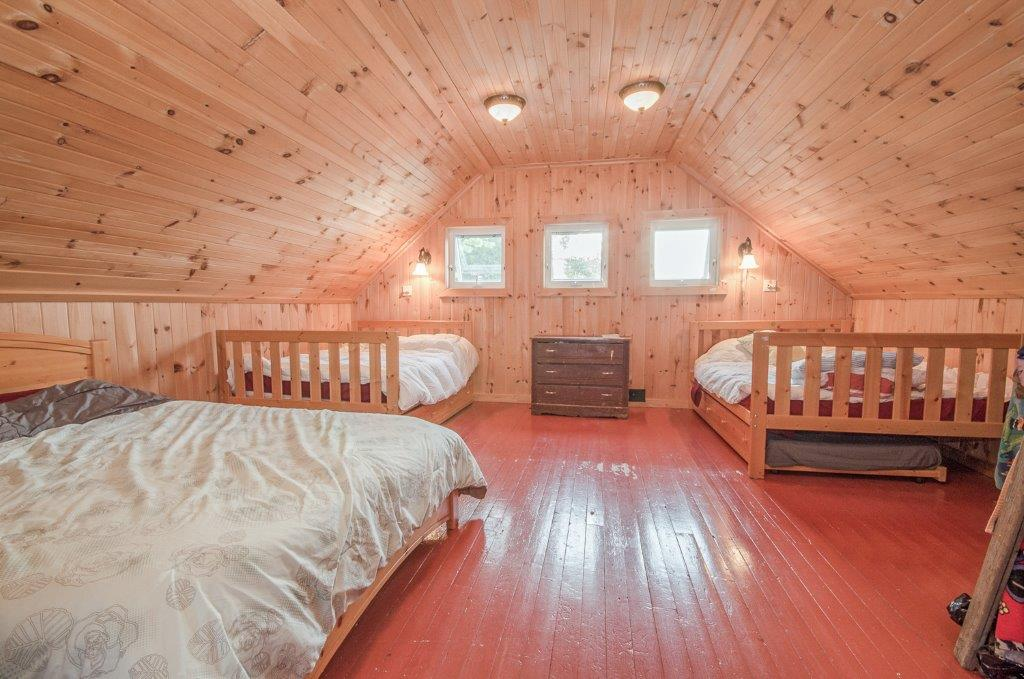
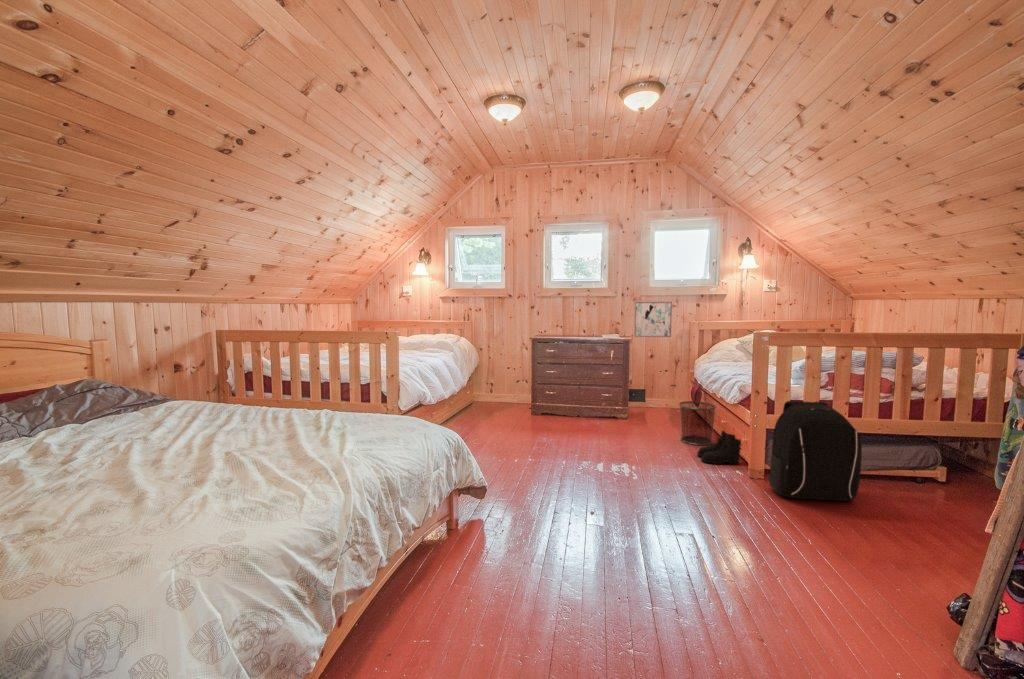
+ waste bin (696, 423)
+ wall art (652, 319)
+ backpack (809, 448)
+ boots (718, 445)
